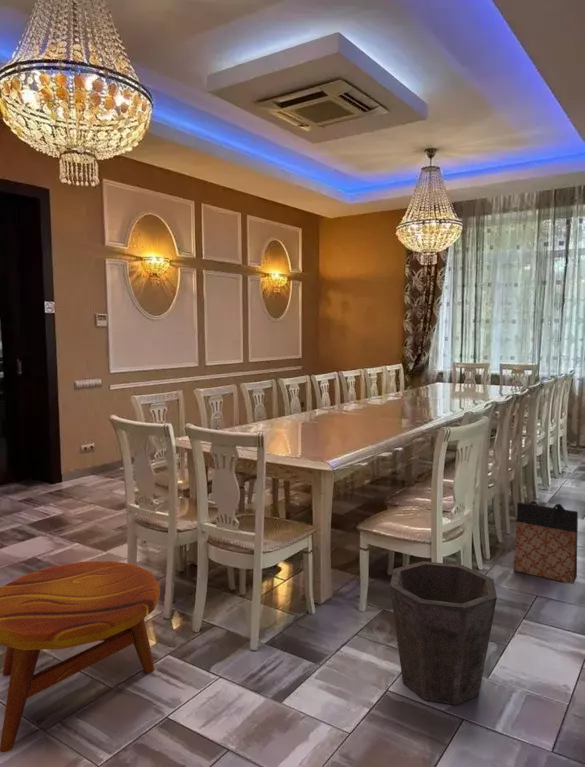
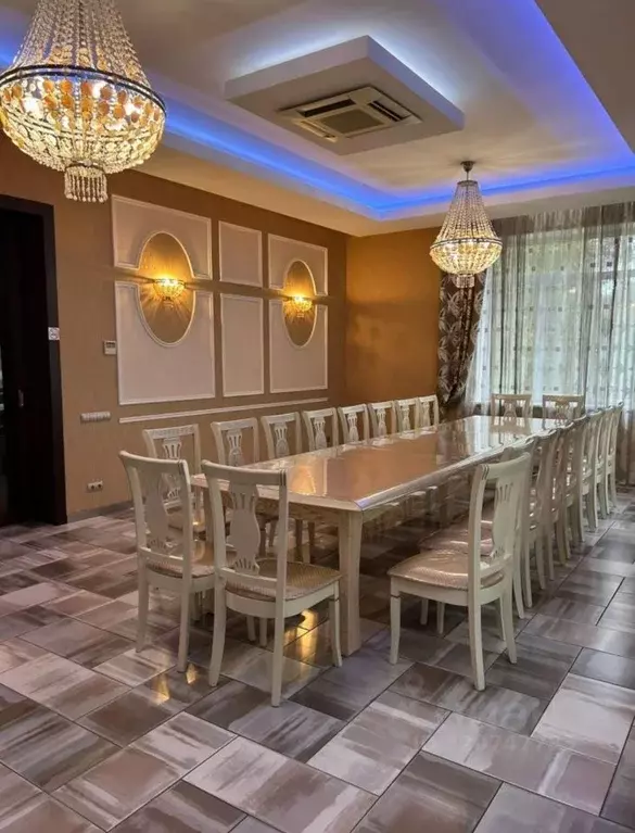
- side table (75, 640)
- bag (545, 537)
- waste bin (441, 631)
